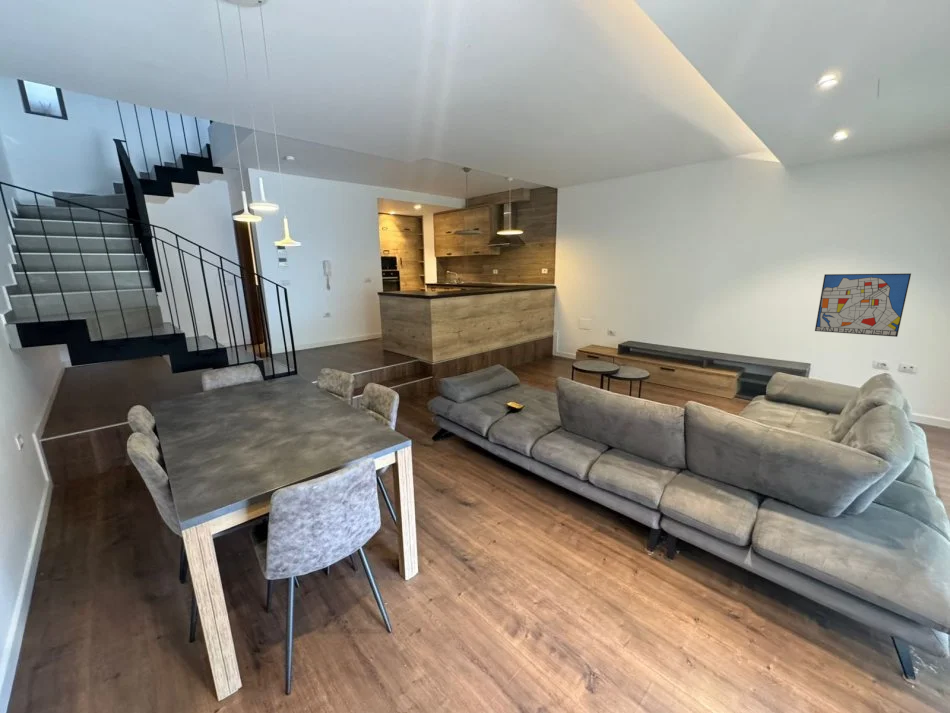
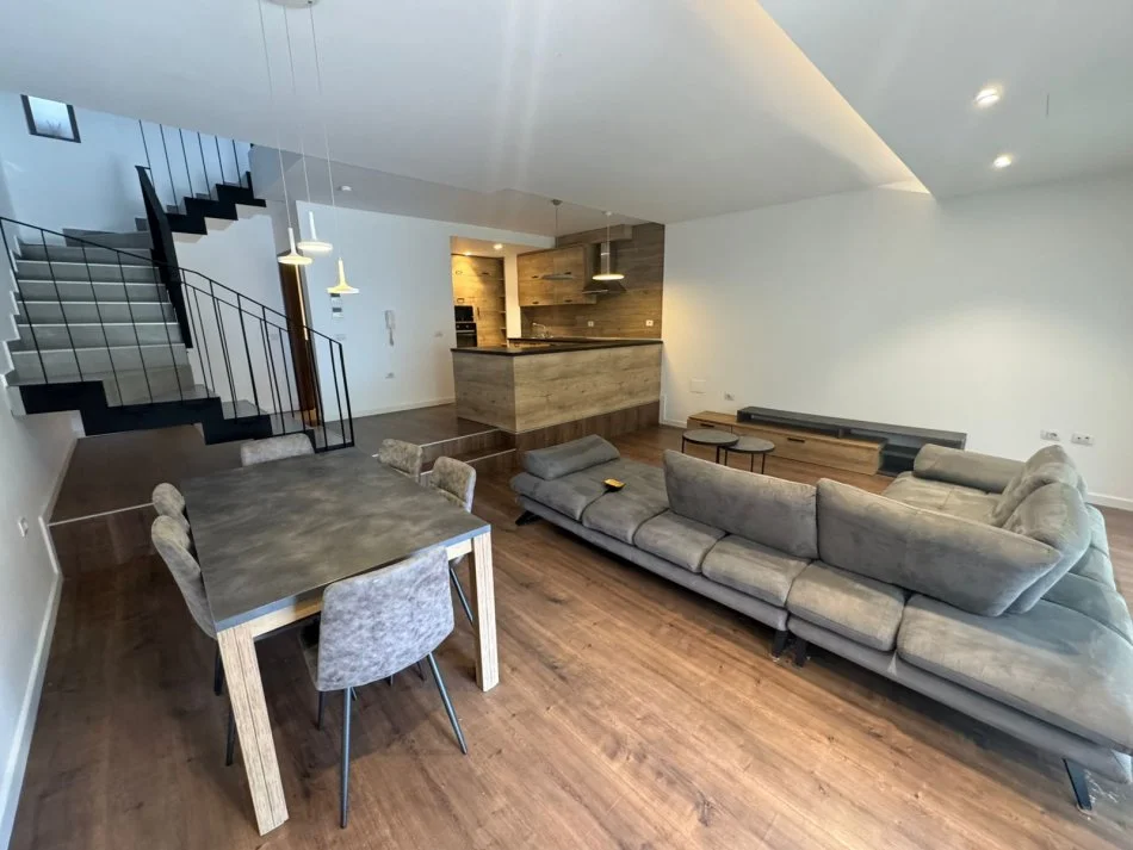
- wall art (859, 304)
